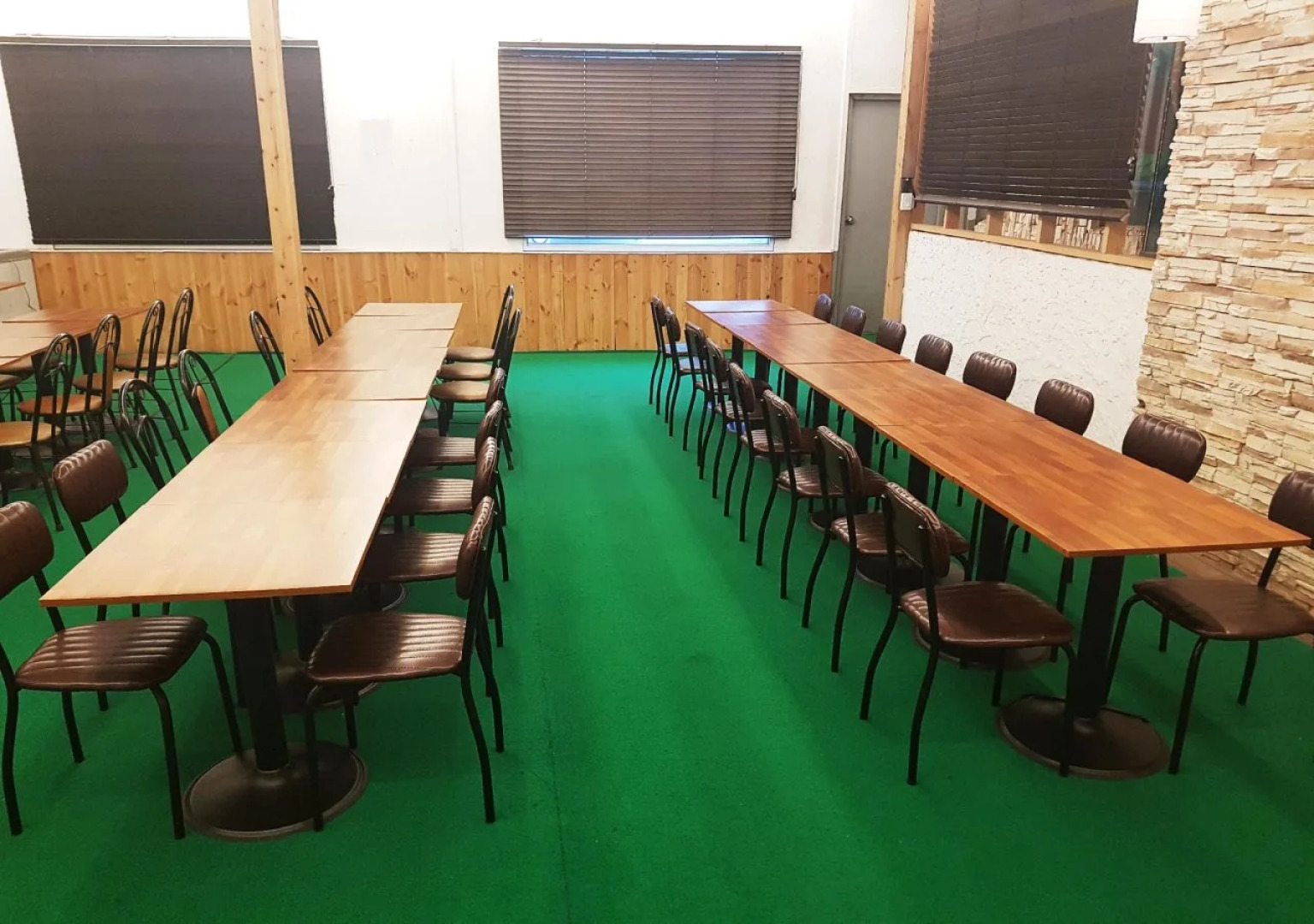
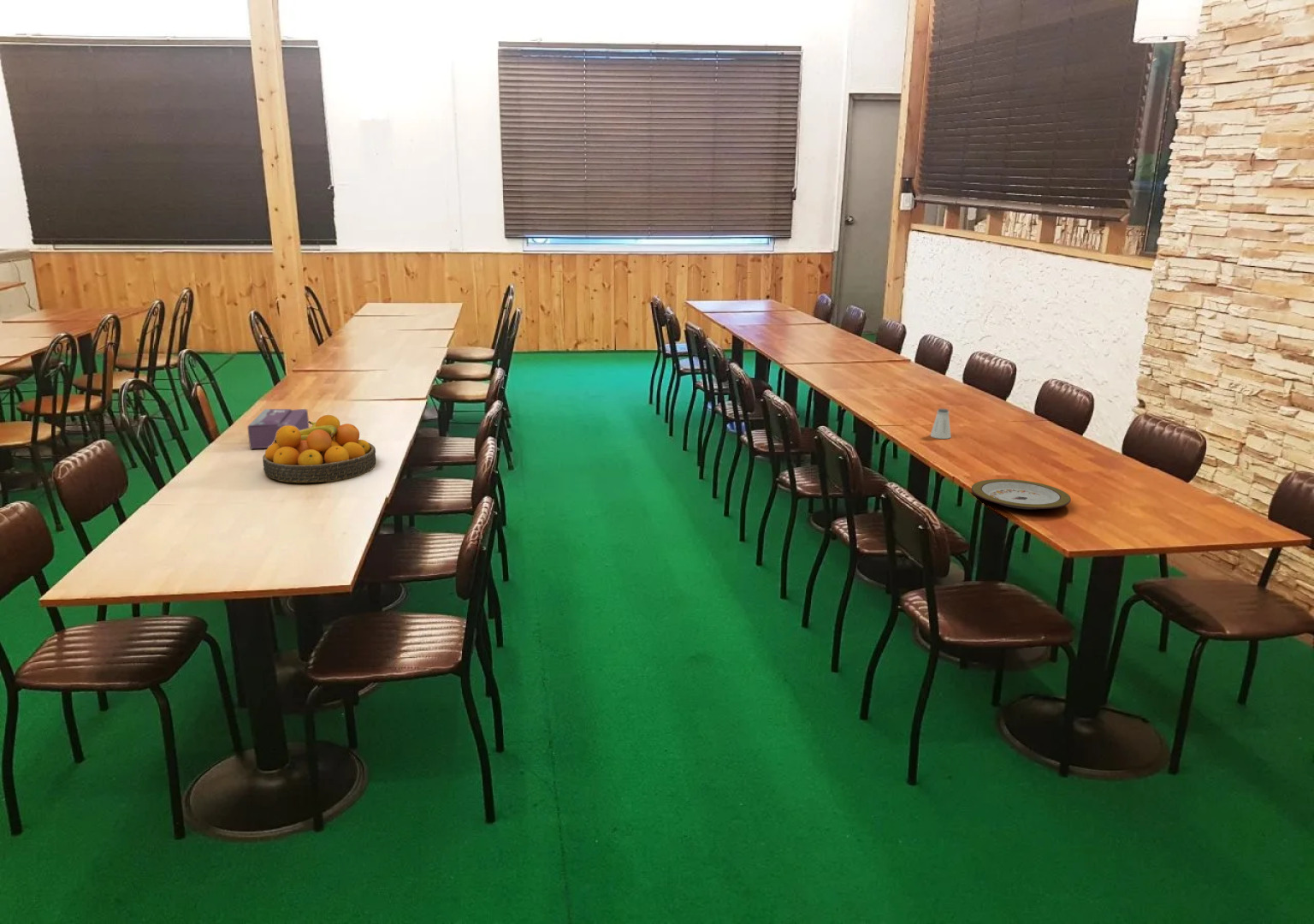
+ fruit bowl (318, 444)
+ saltshaker (942, 423)
+ tissue box (280, 427)
+ plate (1020, 496)
